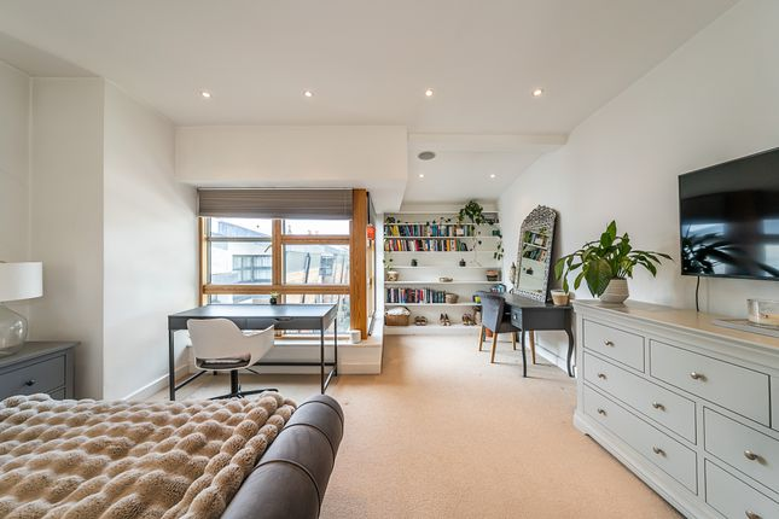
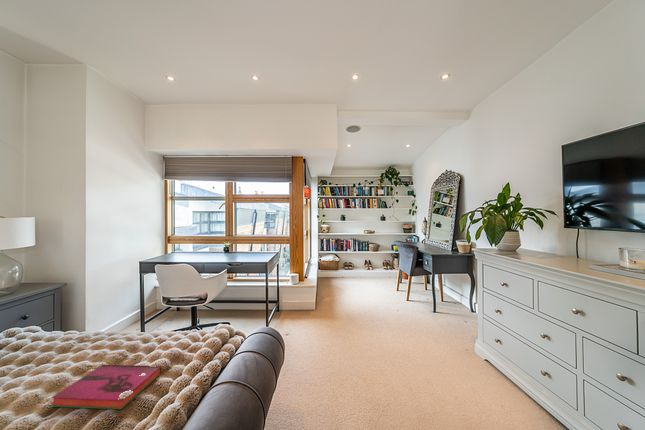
+ hardback book (111, 384)
